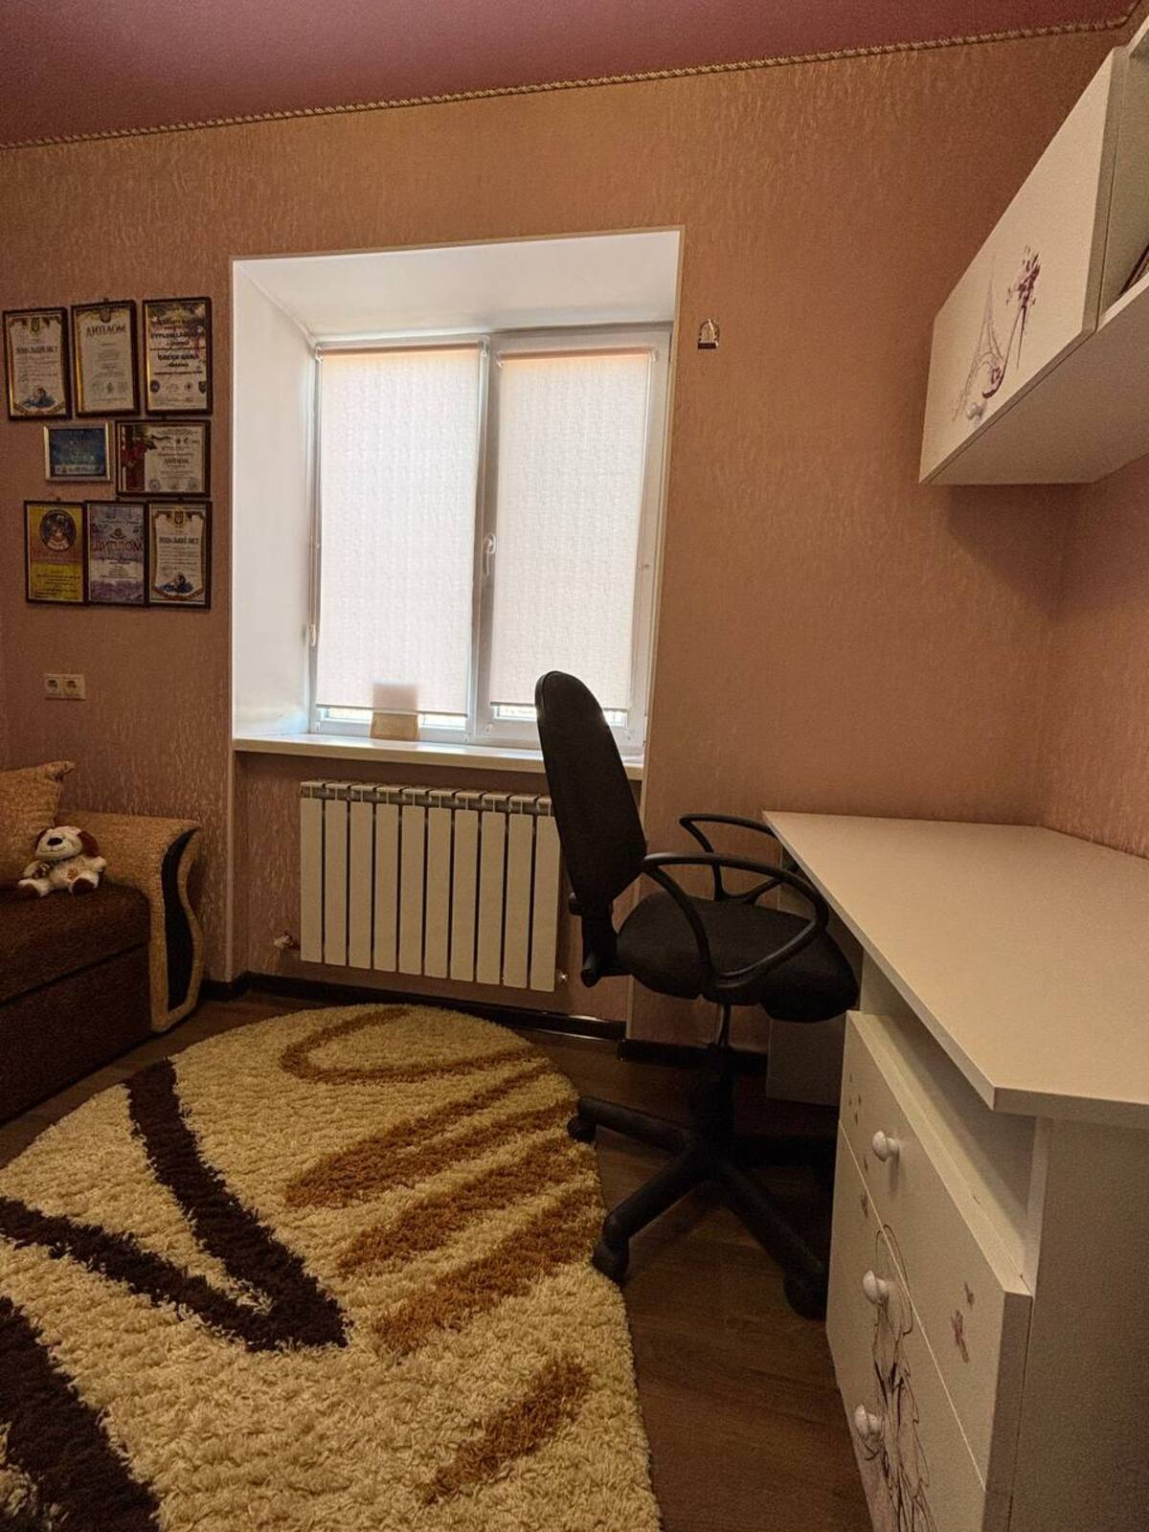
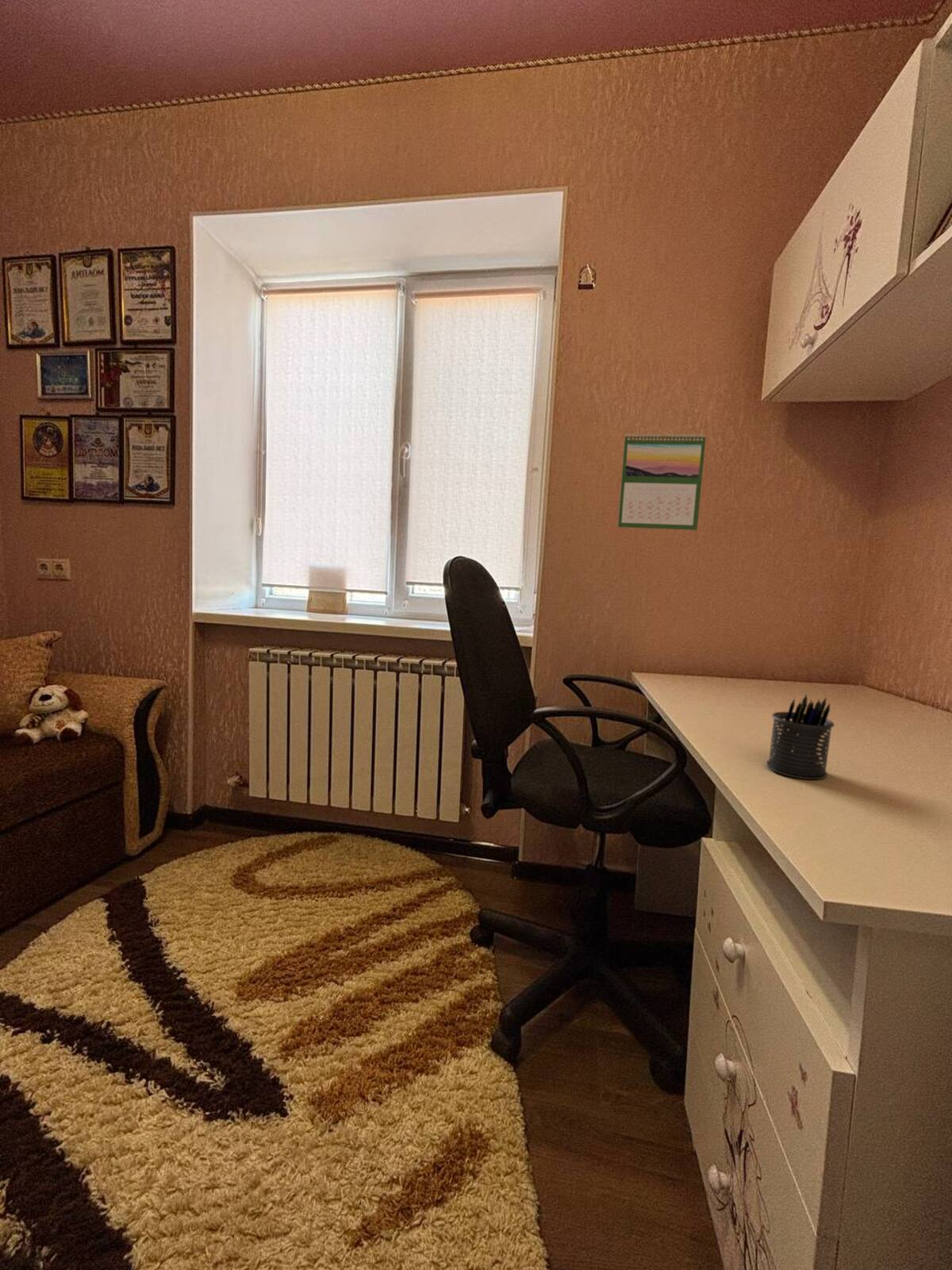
+ calendar (661, 480)
+ pen holder (800, 731)
